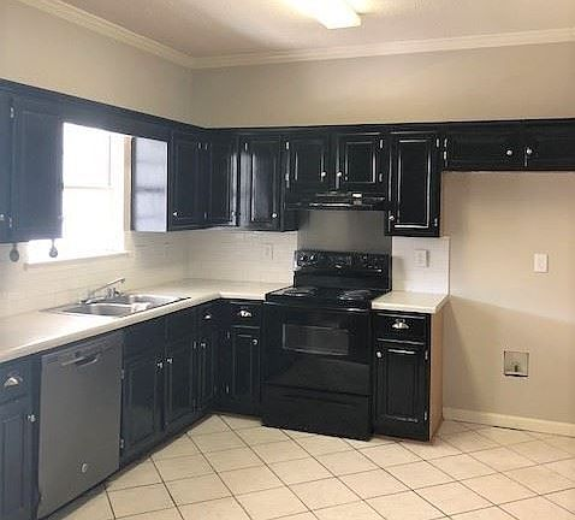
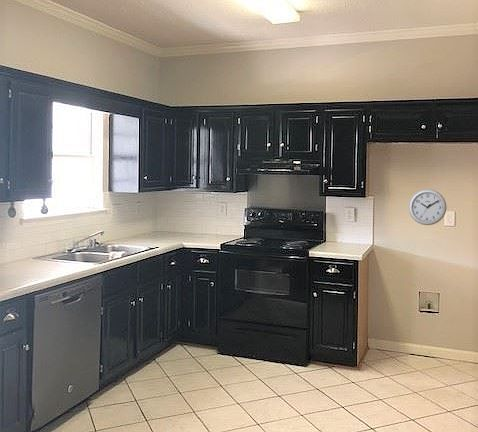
+ wall clock (427, 207)
